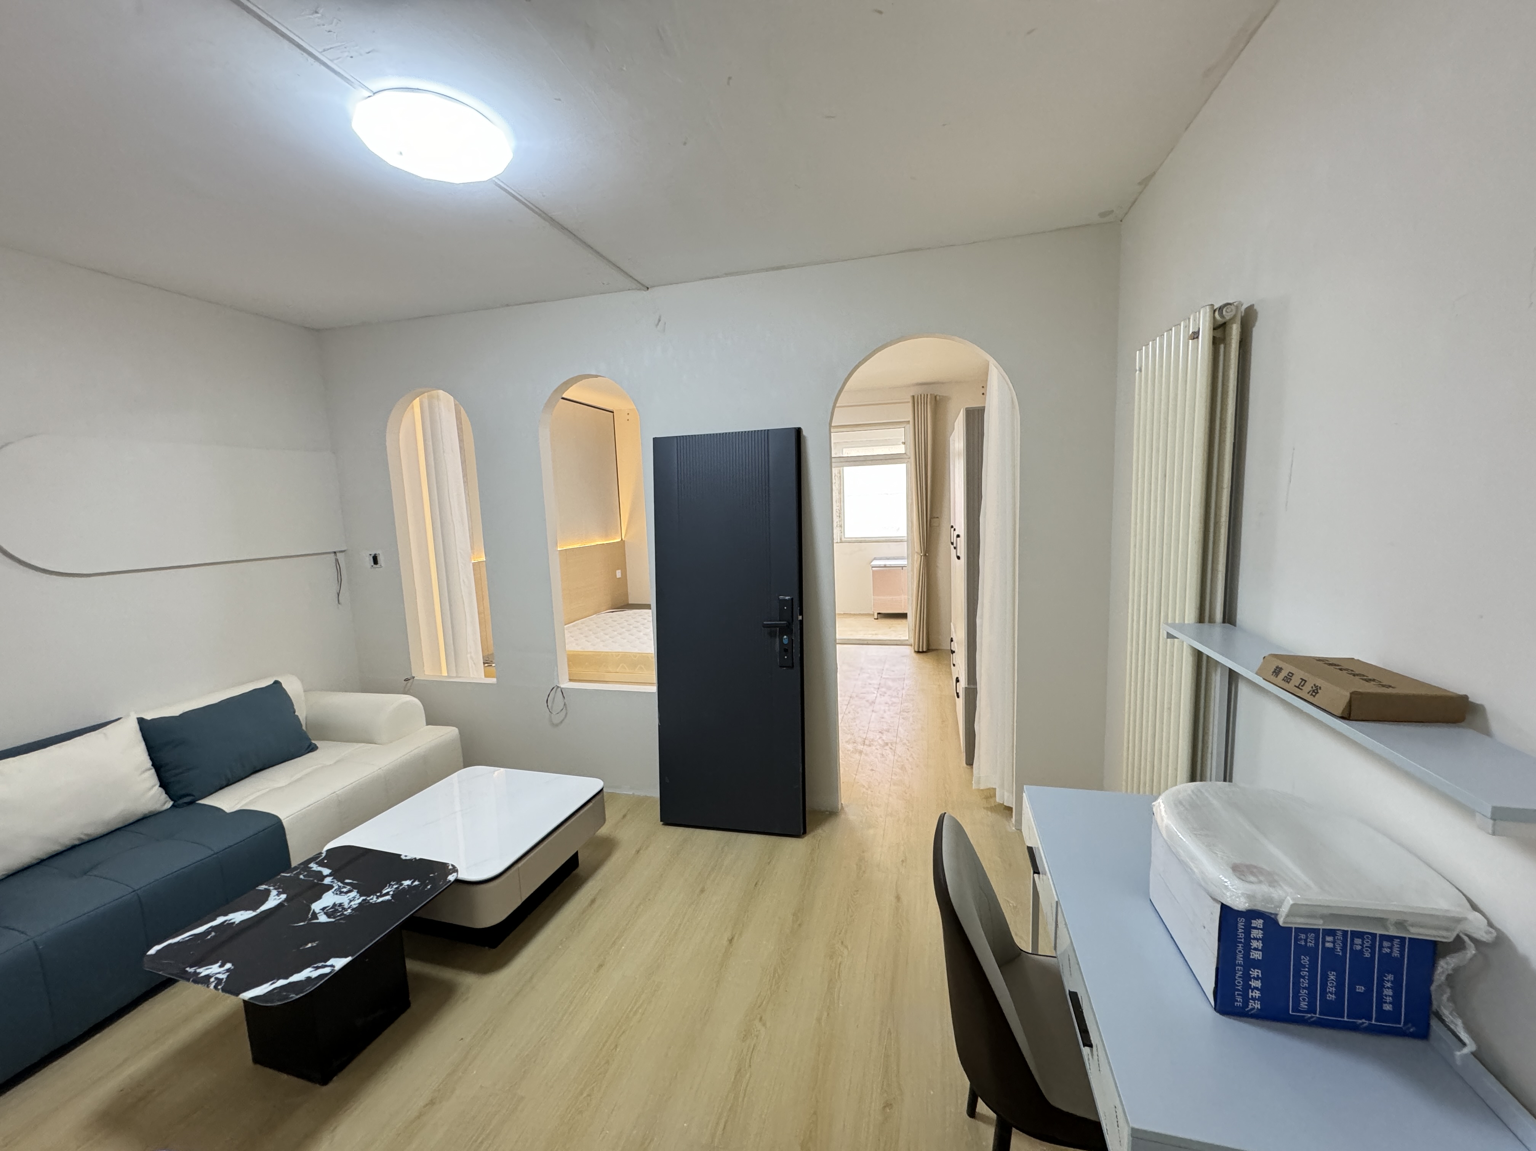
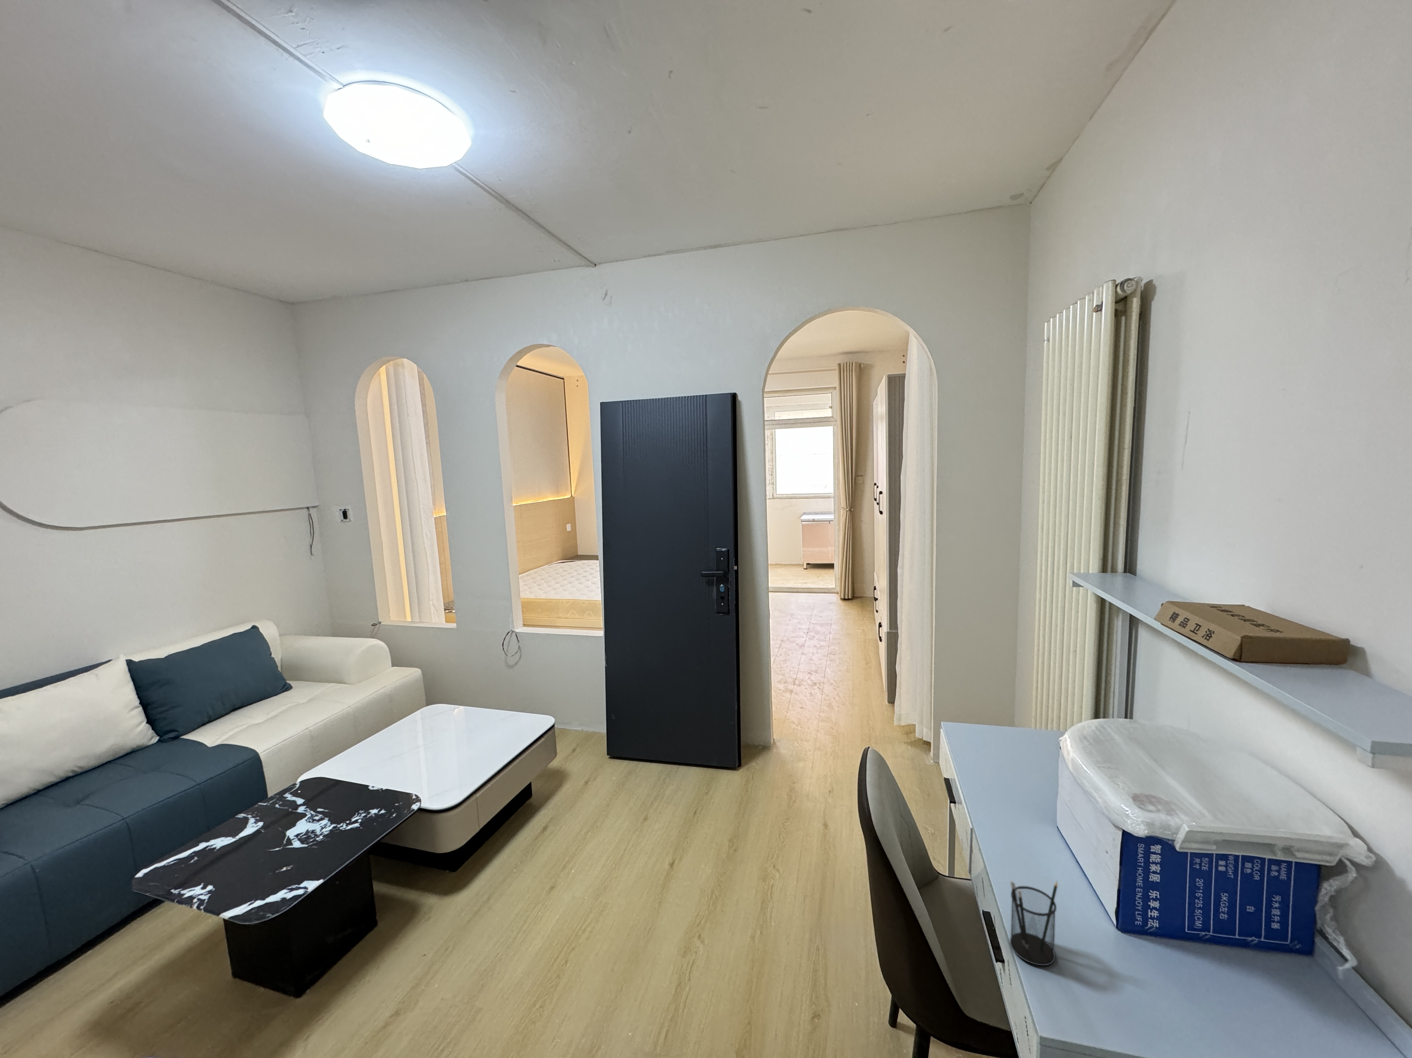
+ pencil holder (1033, 914)
